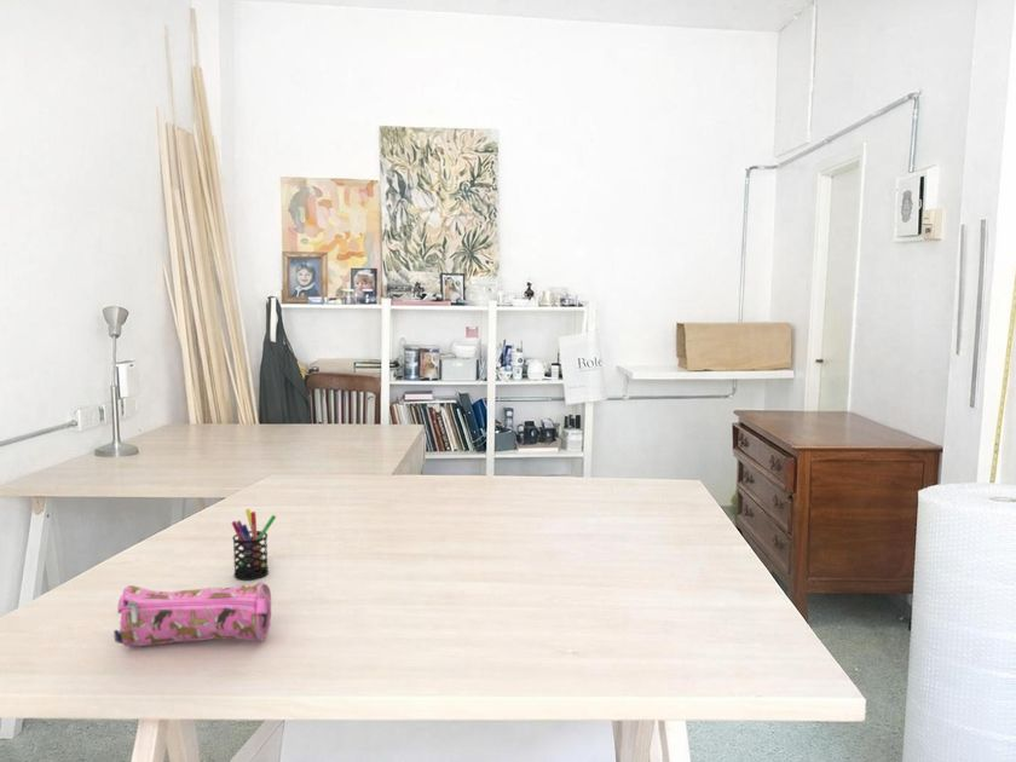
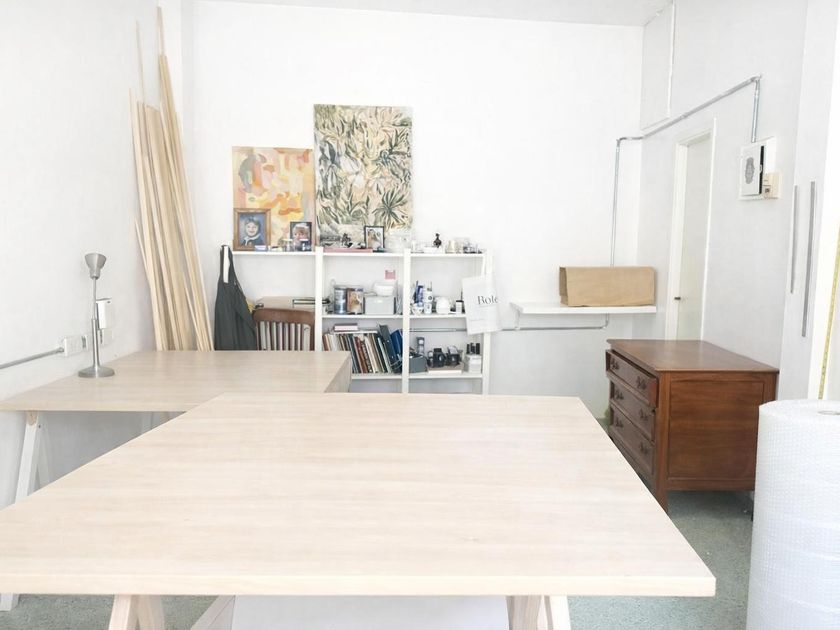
- pen holder (254, 541)
- pencil case (197, 613)
